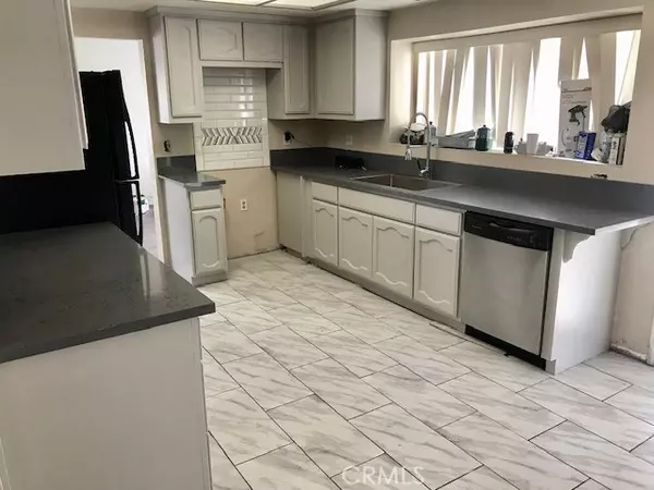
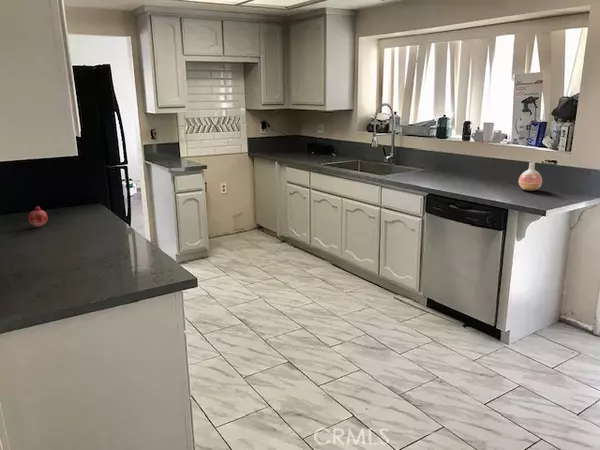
+ fruit (37, 216)
+ vase (530, 176)
